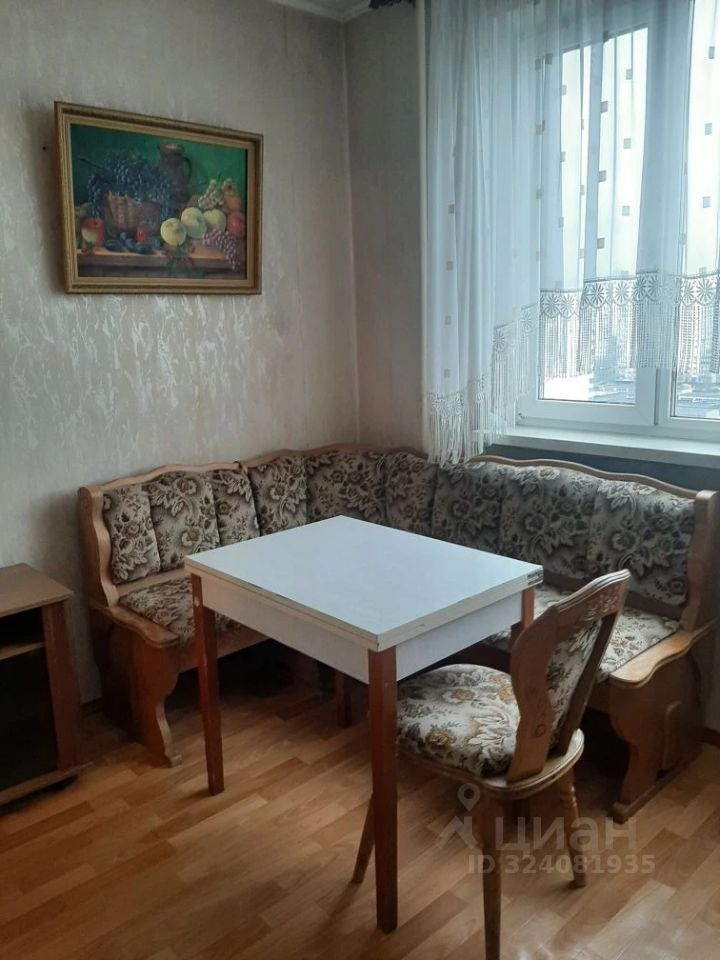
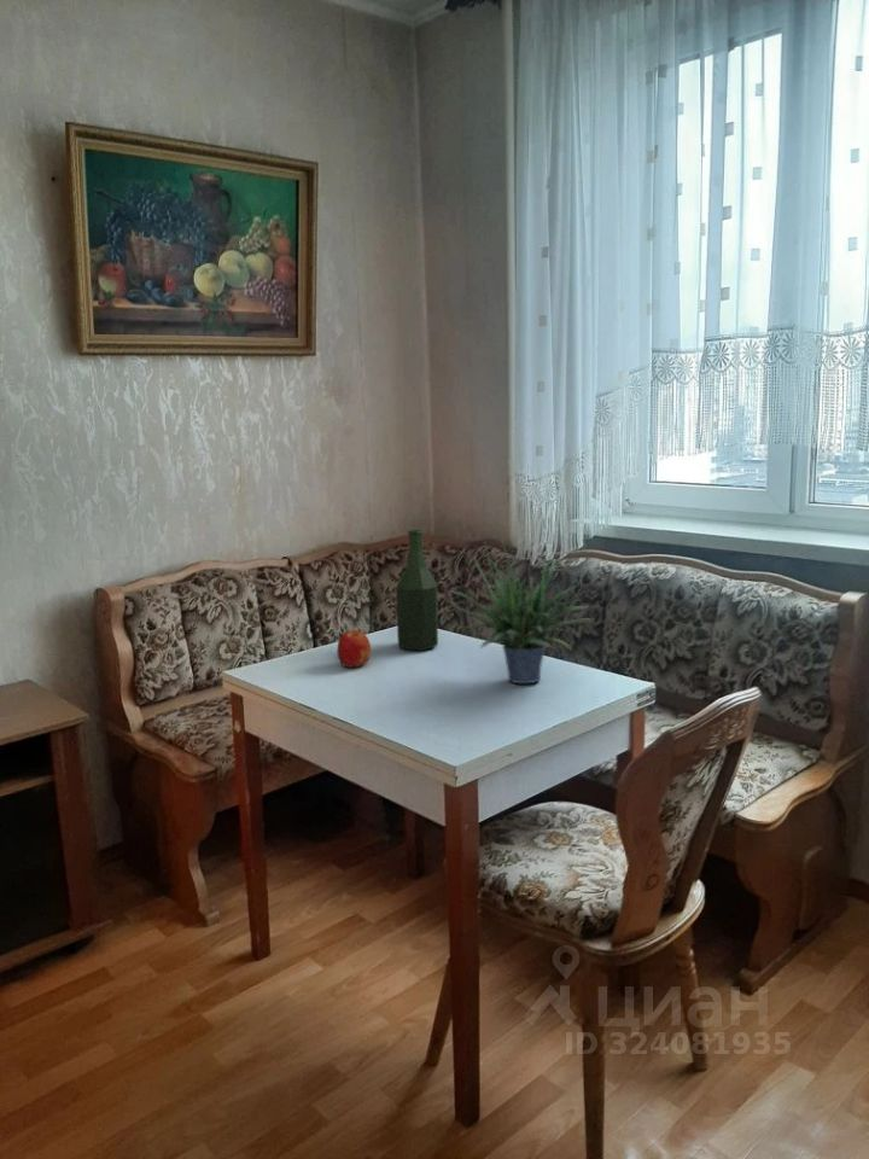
+ bottle (416, 588)
+ potted plant (517, 605)
+ fruit (354, 648)
